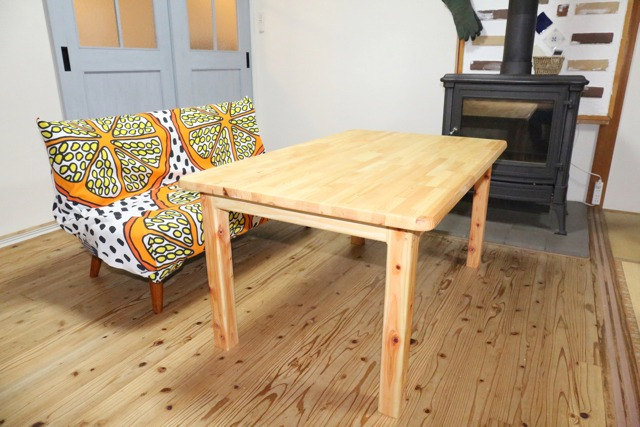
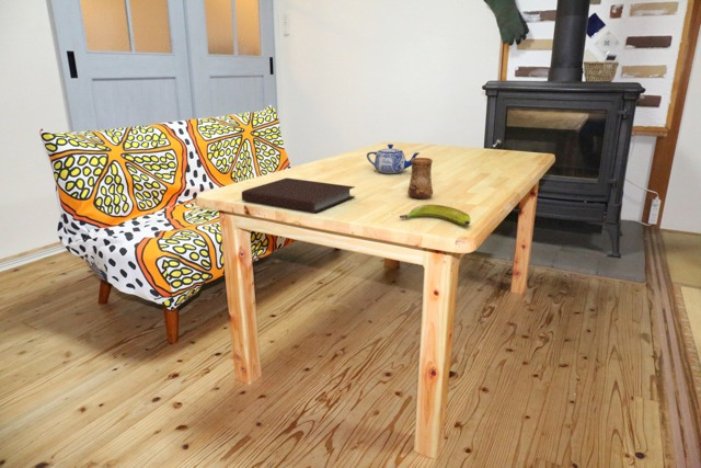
+ cup (421, 178)
+ banana (438, 214)
+ notebook (299, 194)
+ teapot (392, 158)
